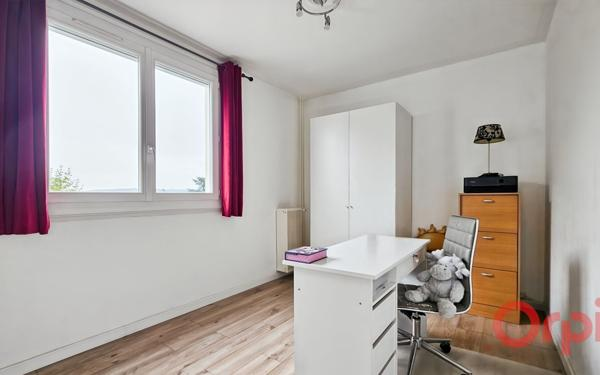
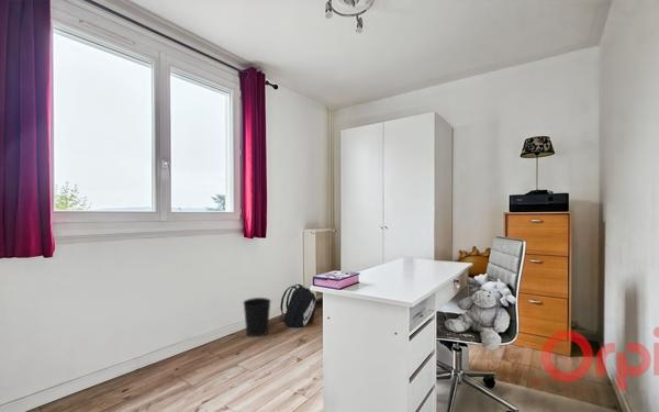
+ backpack (297, 303)
+ wastebasket (257, 316)
